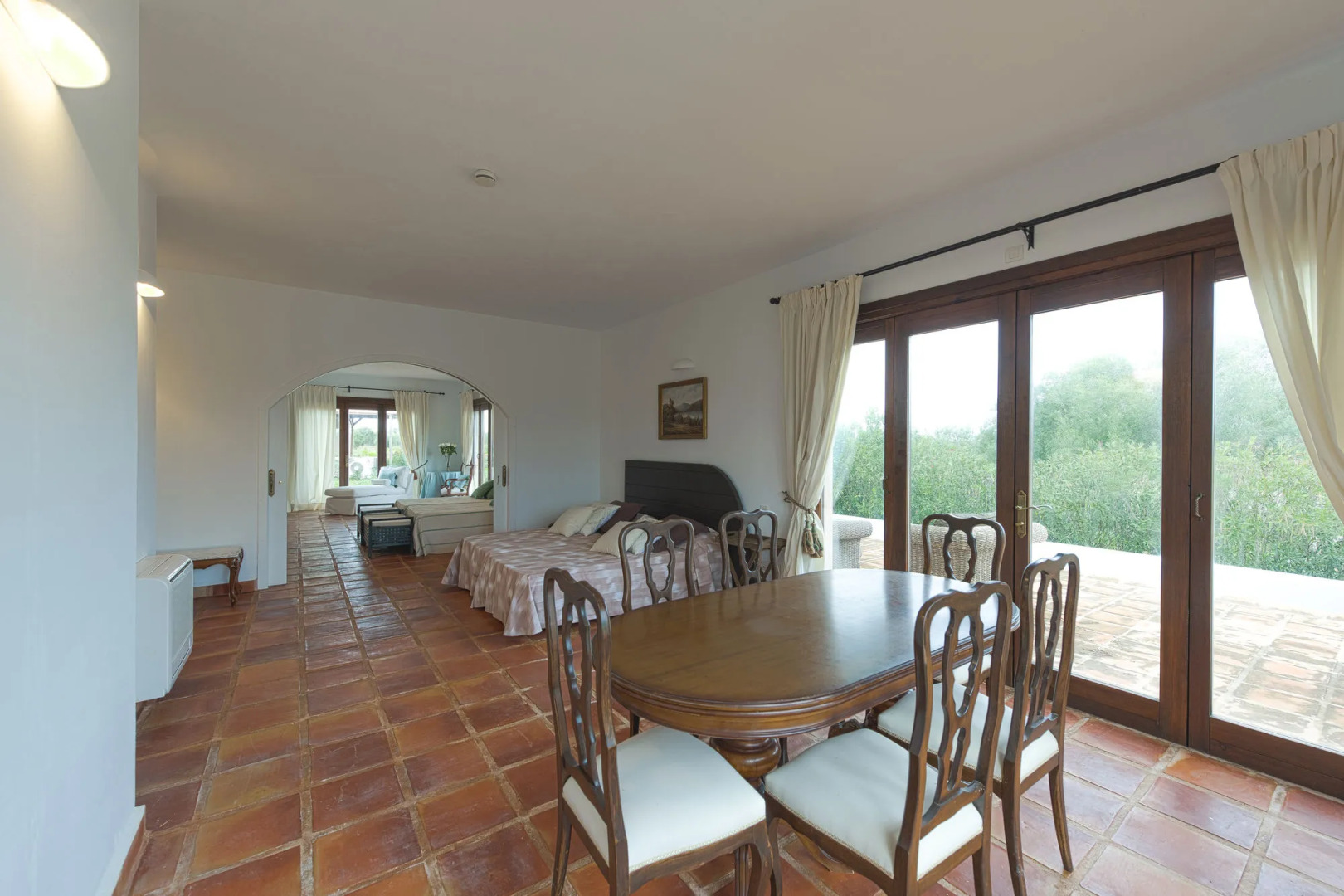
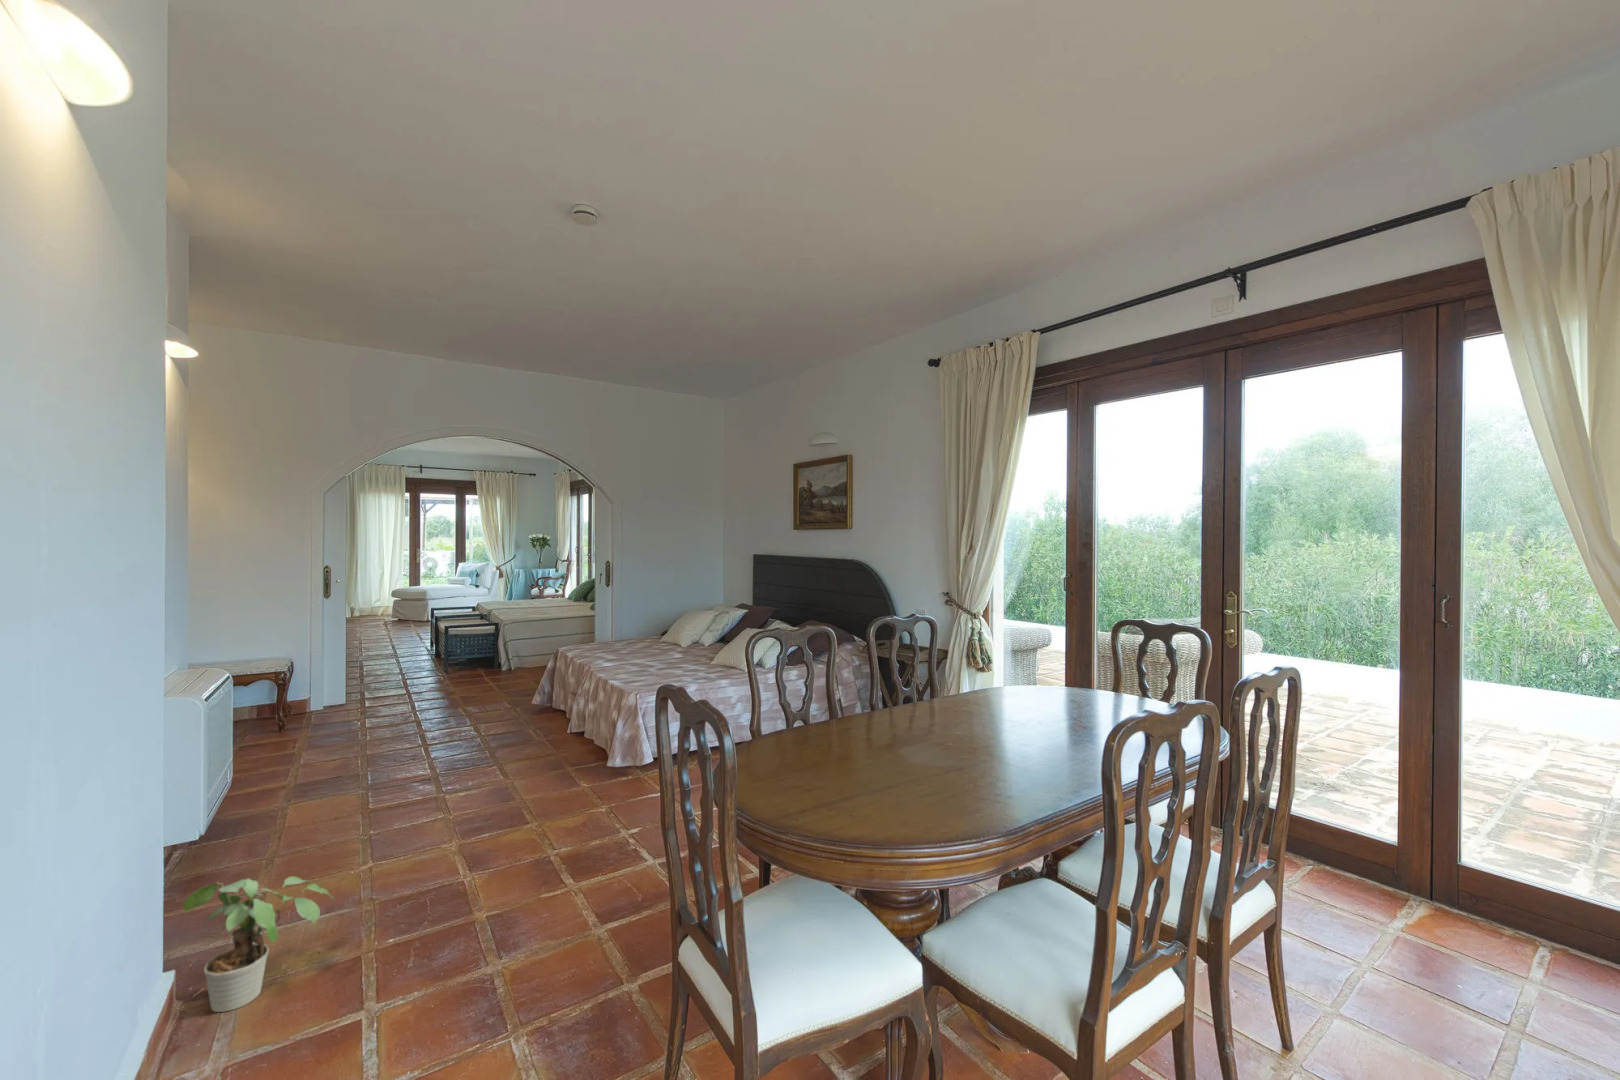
+ potted plant (257, 934)
